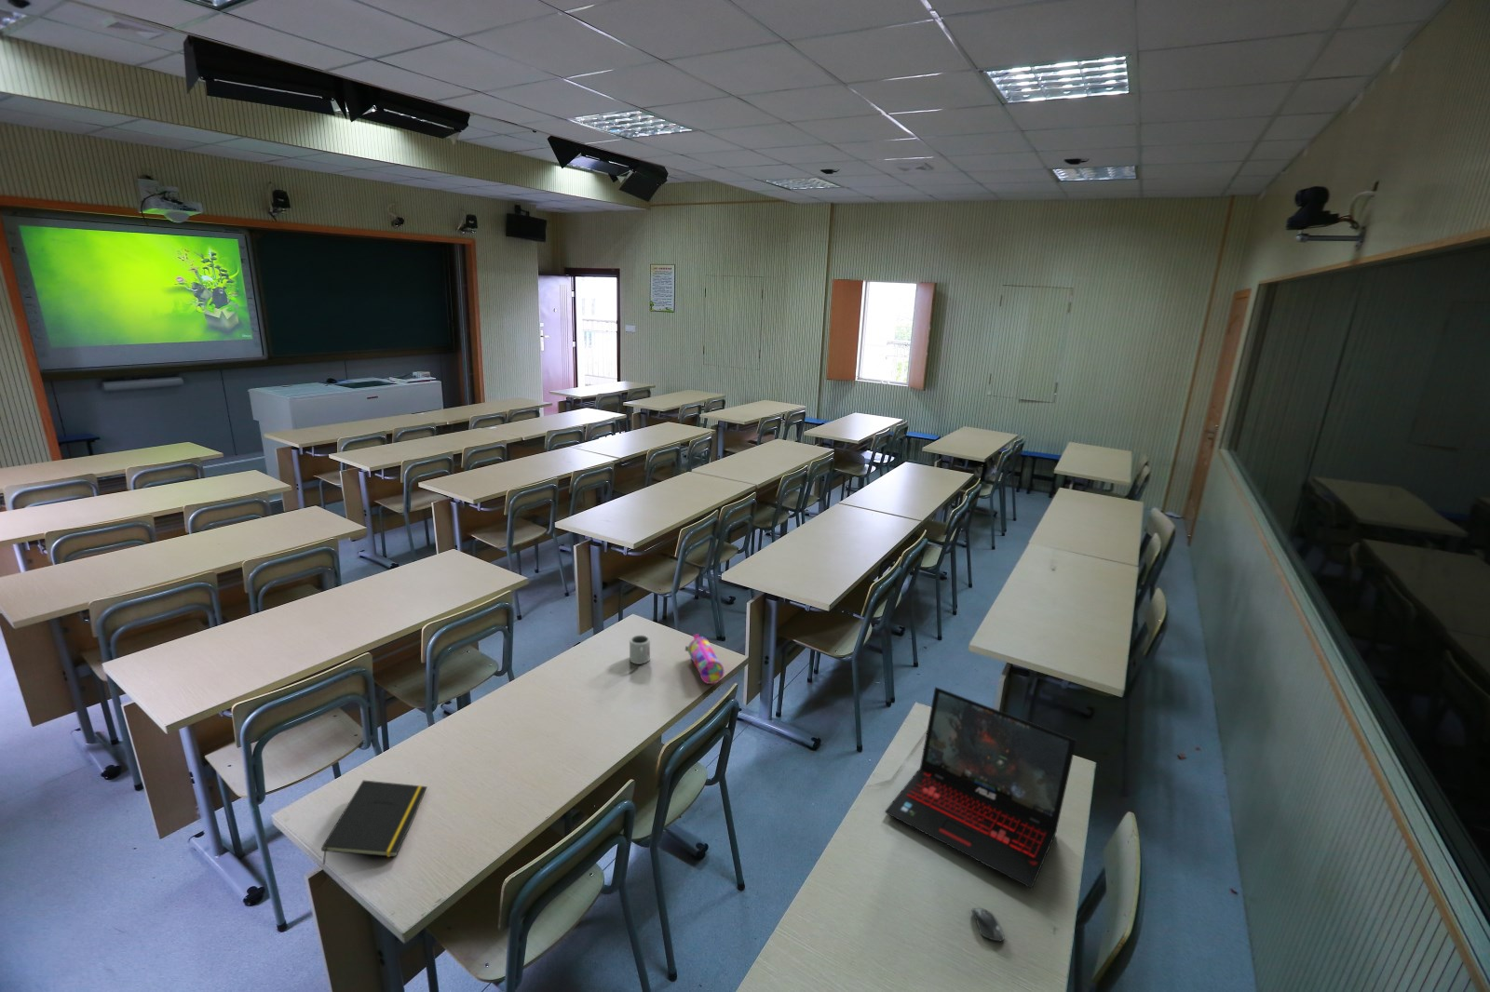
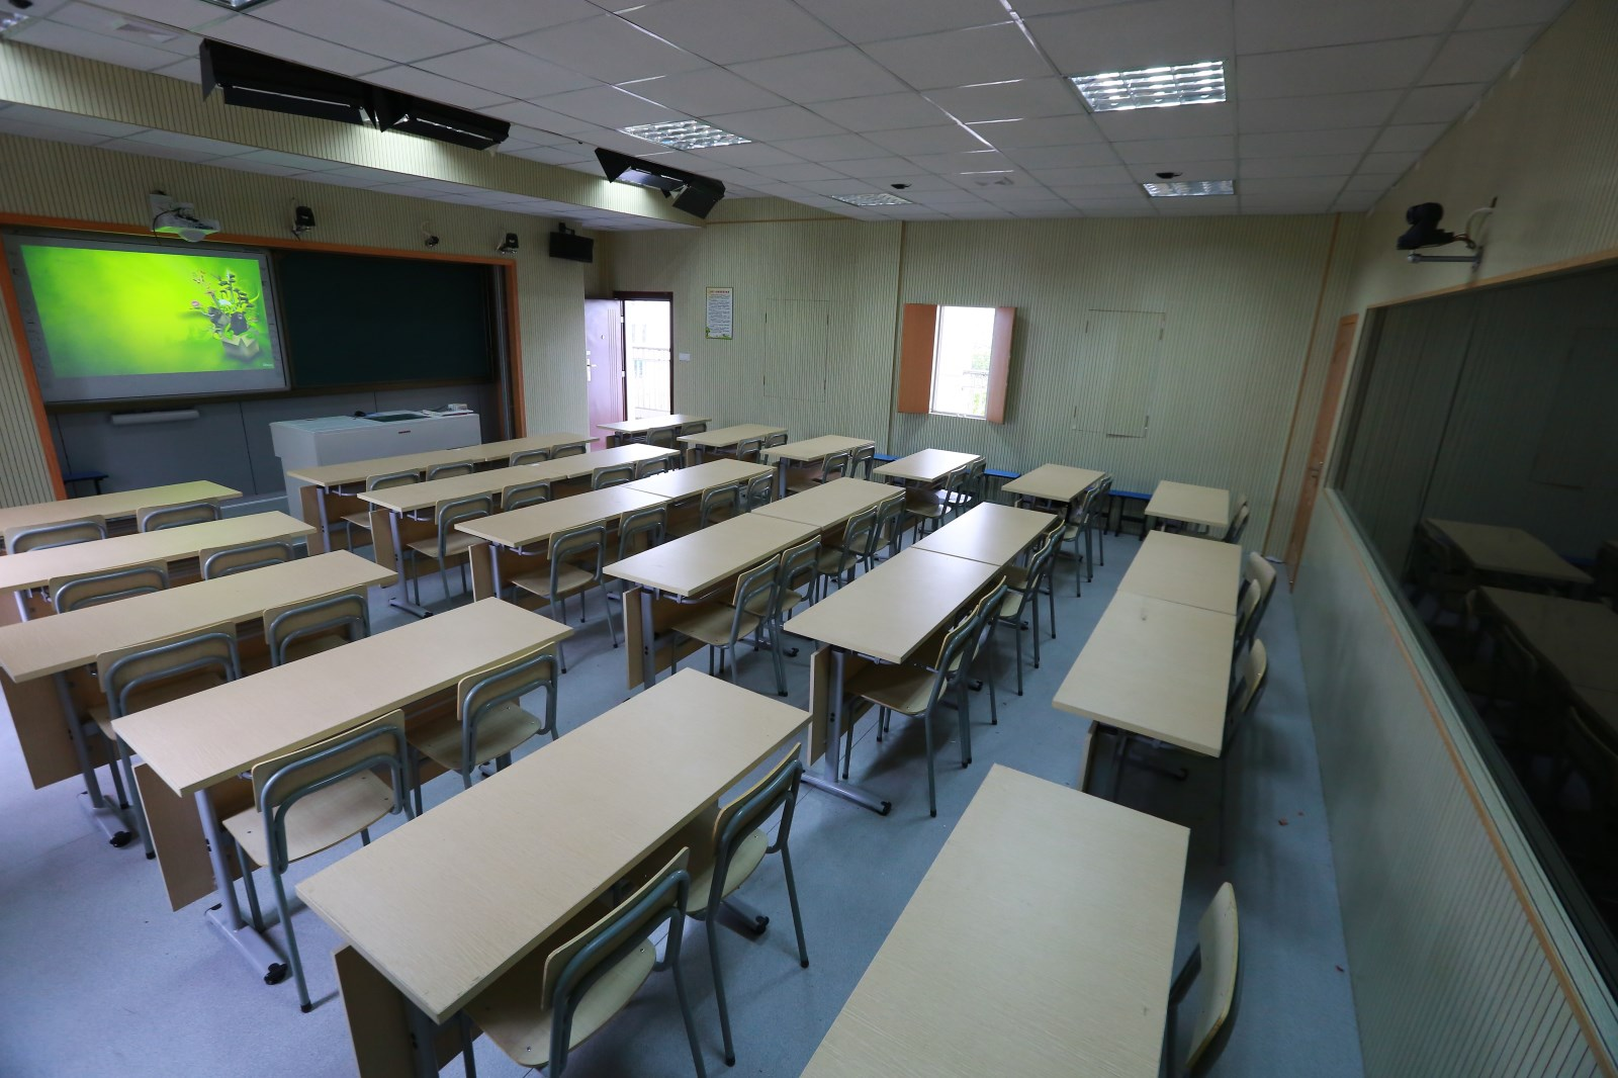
- notepad (378, 816)
- computer mouse (987, 921)
- cup (640, 651)
- pencil case (705, 659)
- laptop (978, 778)
